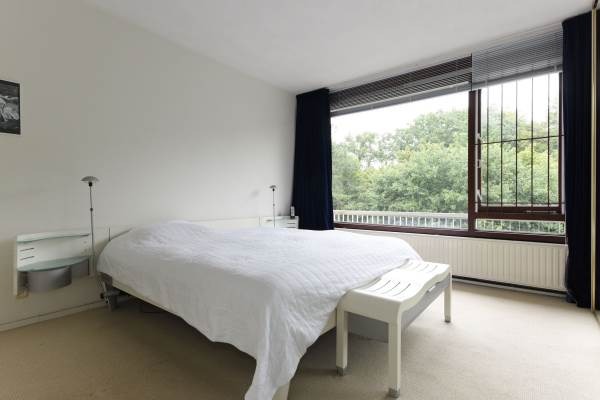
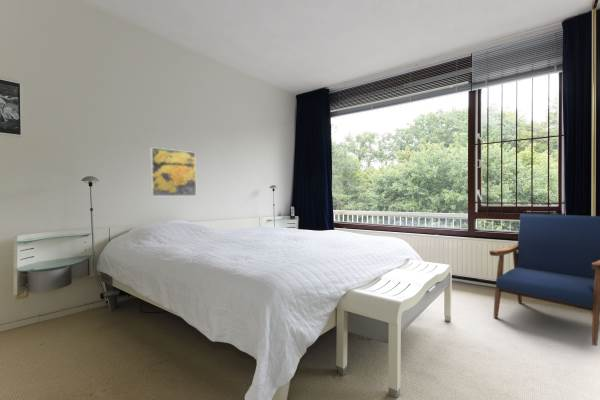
+ armchair (551, 268)
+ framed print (174, 173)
